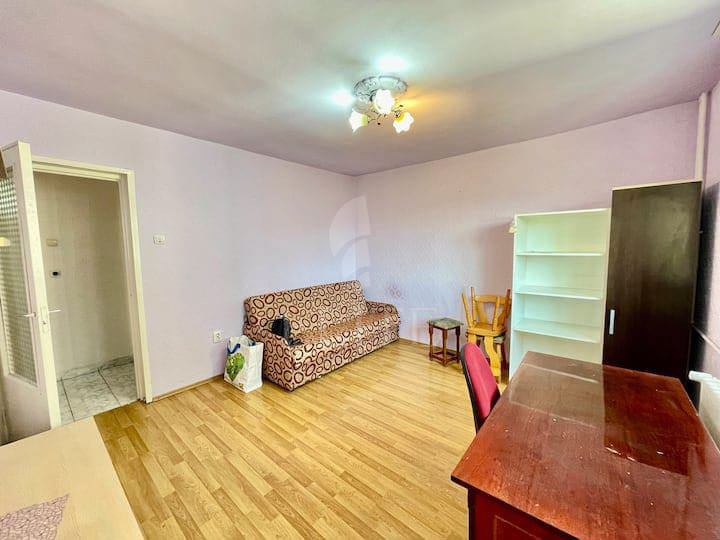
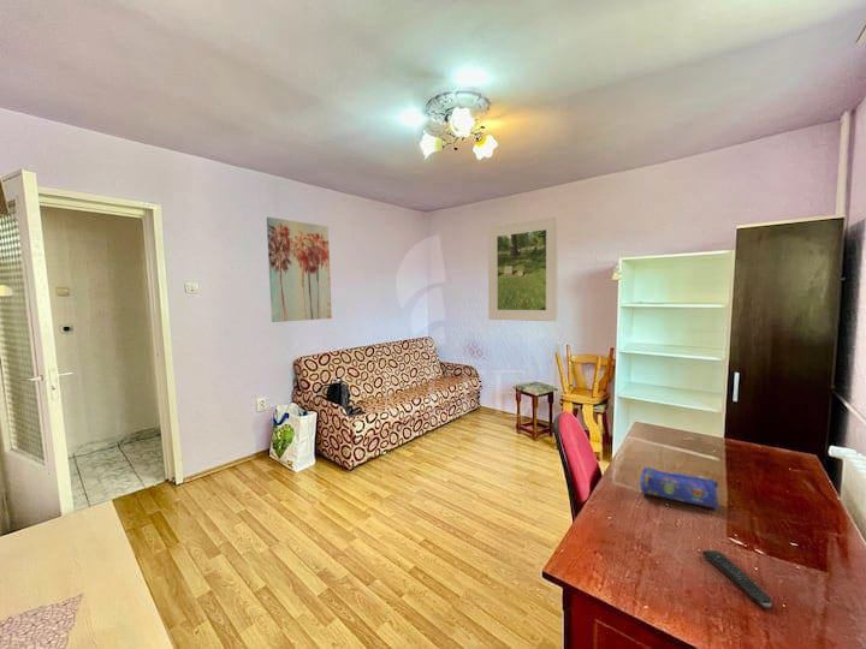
+ wall art (301, 272)
+ remote control (736, 576)
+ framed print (521, 272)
+ pencil case (677, 486)
